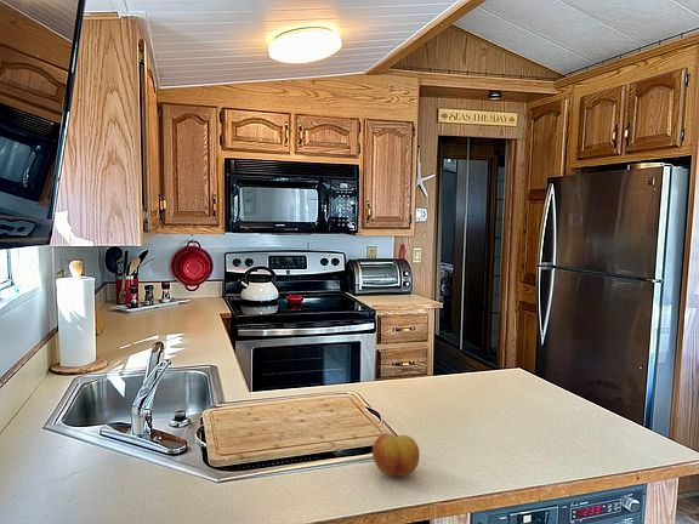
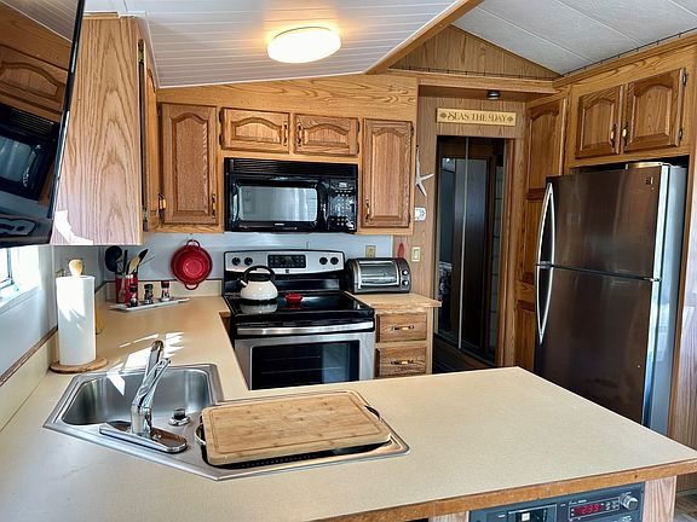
- fruit (396, 455)
